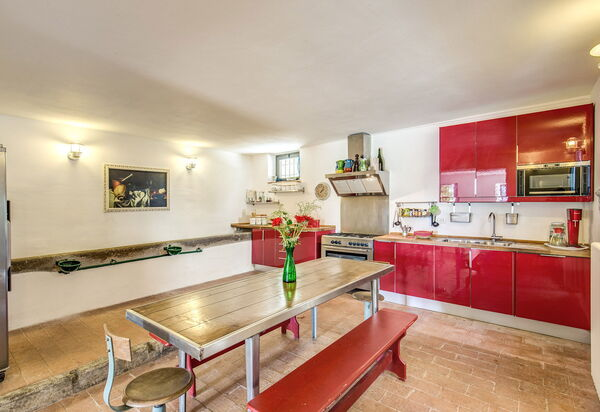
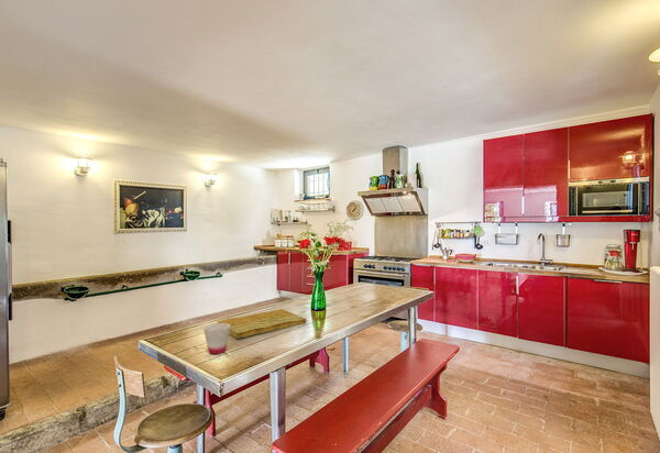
+ cup (217, 339)
+ cutting board (262, 321)
